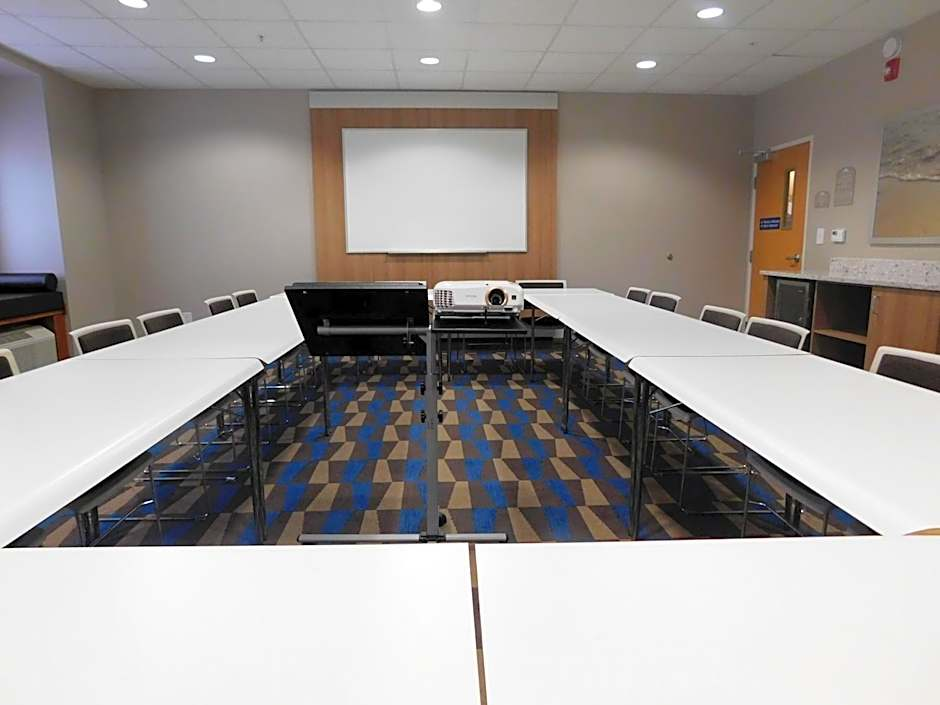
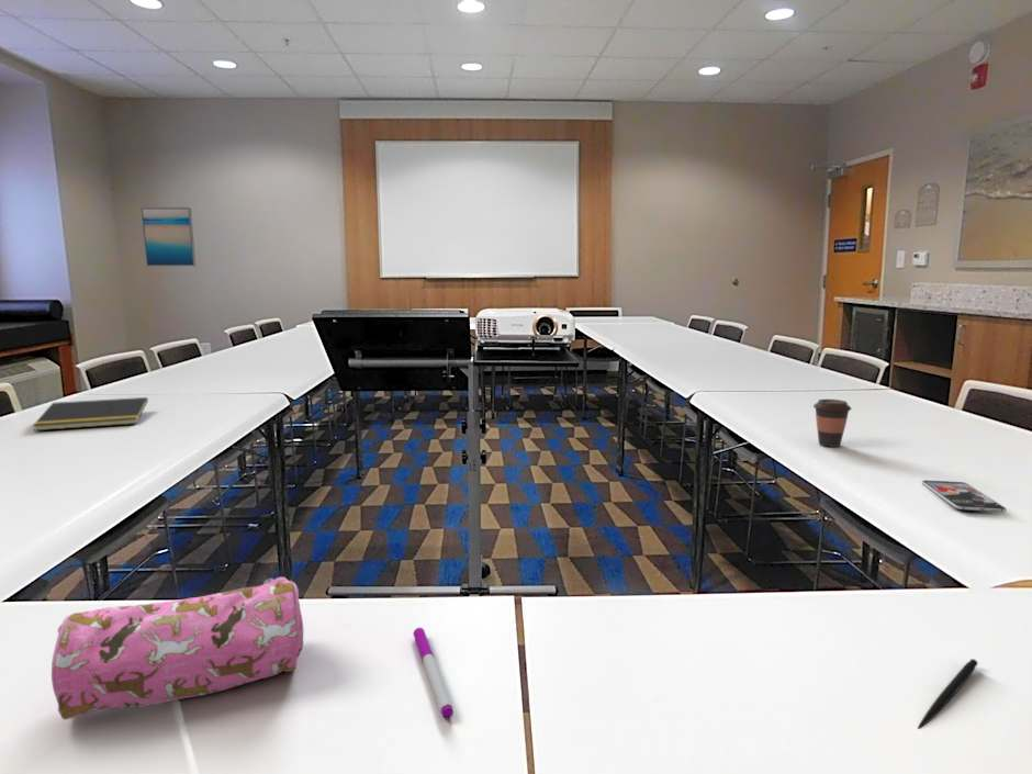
+ coffee cup (830, 423)
+ pen (946, 692)
+ wall art (168, 237)
+ pencil case (184, 642)
+ pen (431, 669)
+ notepad (93, 413)
+ smartphone (961, 494)
